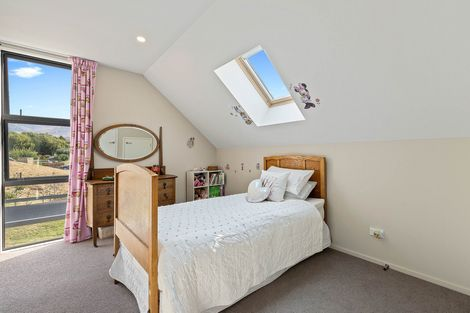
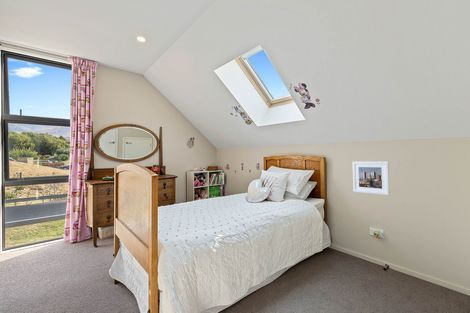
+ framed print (370, 177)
